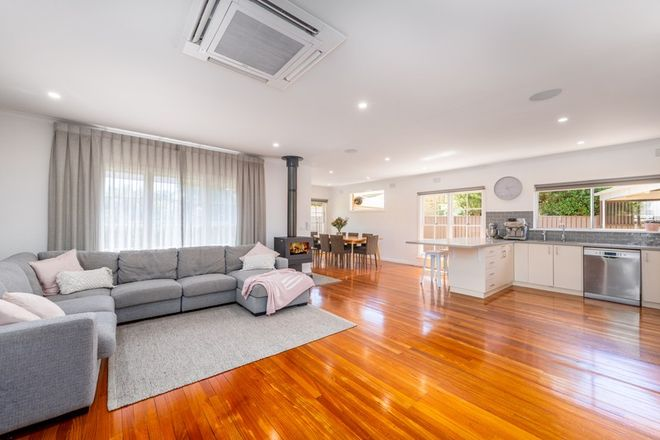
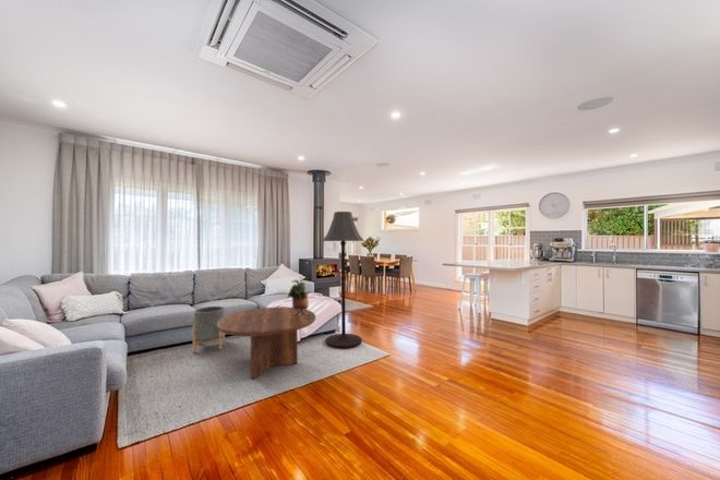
+ potted plant (298, 296)
+ floor lamp (343, 276)
+ planter (209, 327)
+ coffee table (268, 341)
